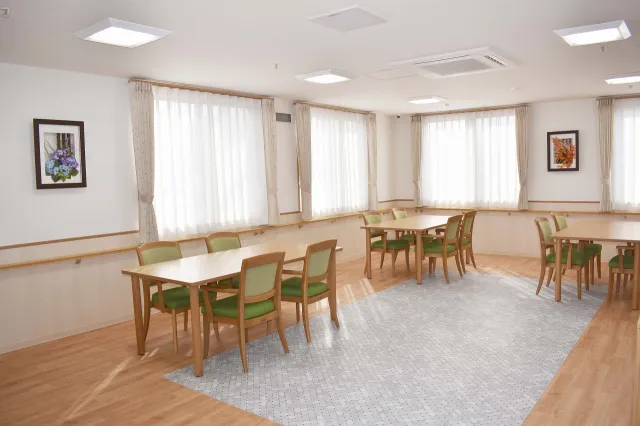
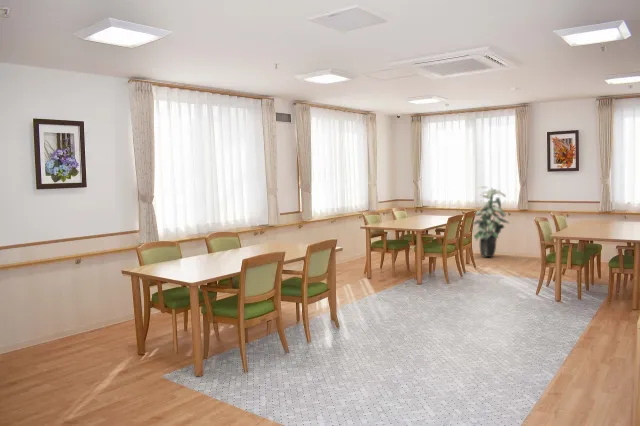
+ indoor plant (487, 221)
